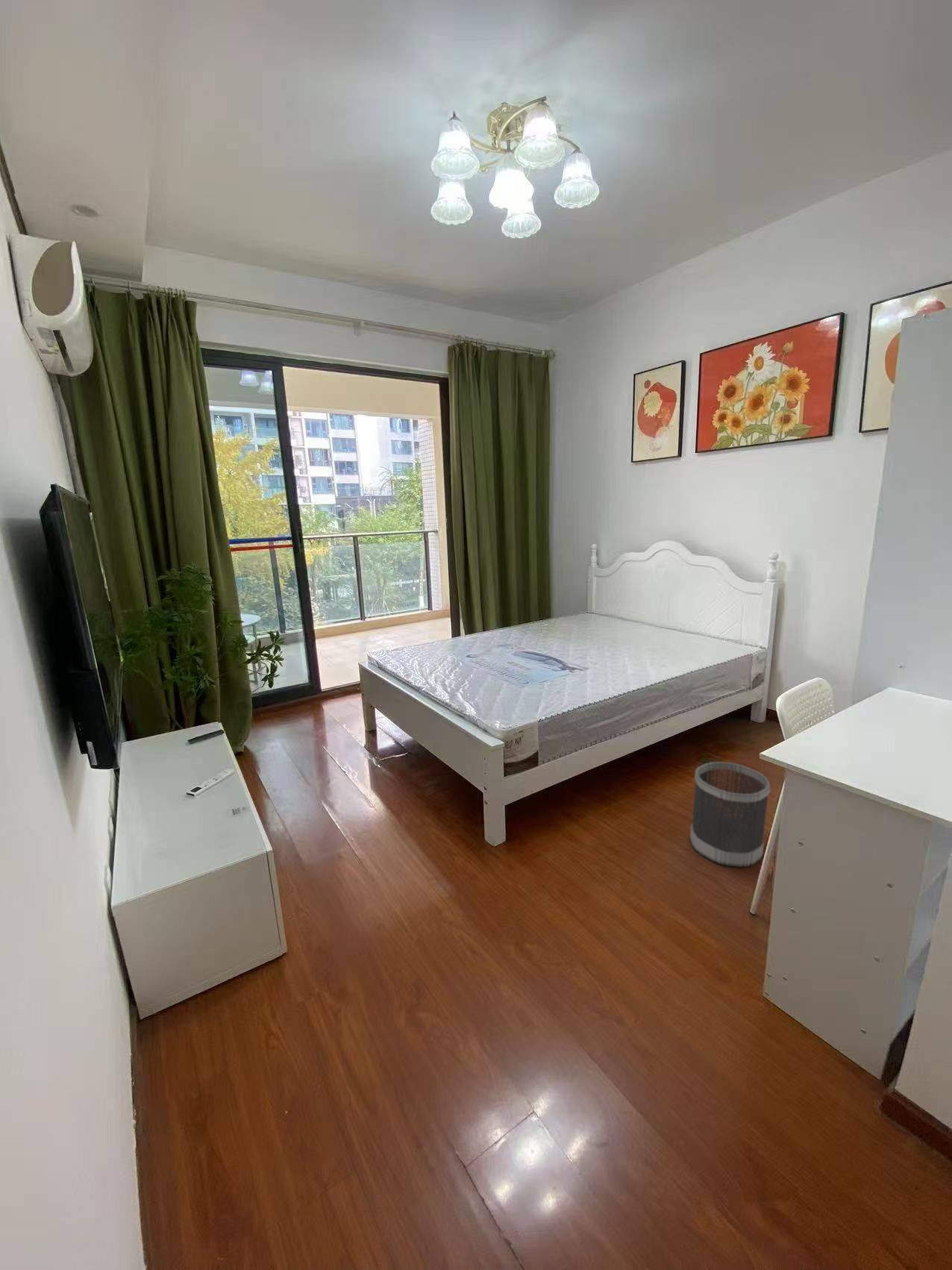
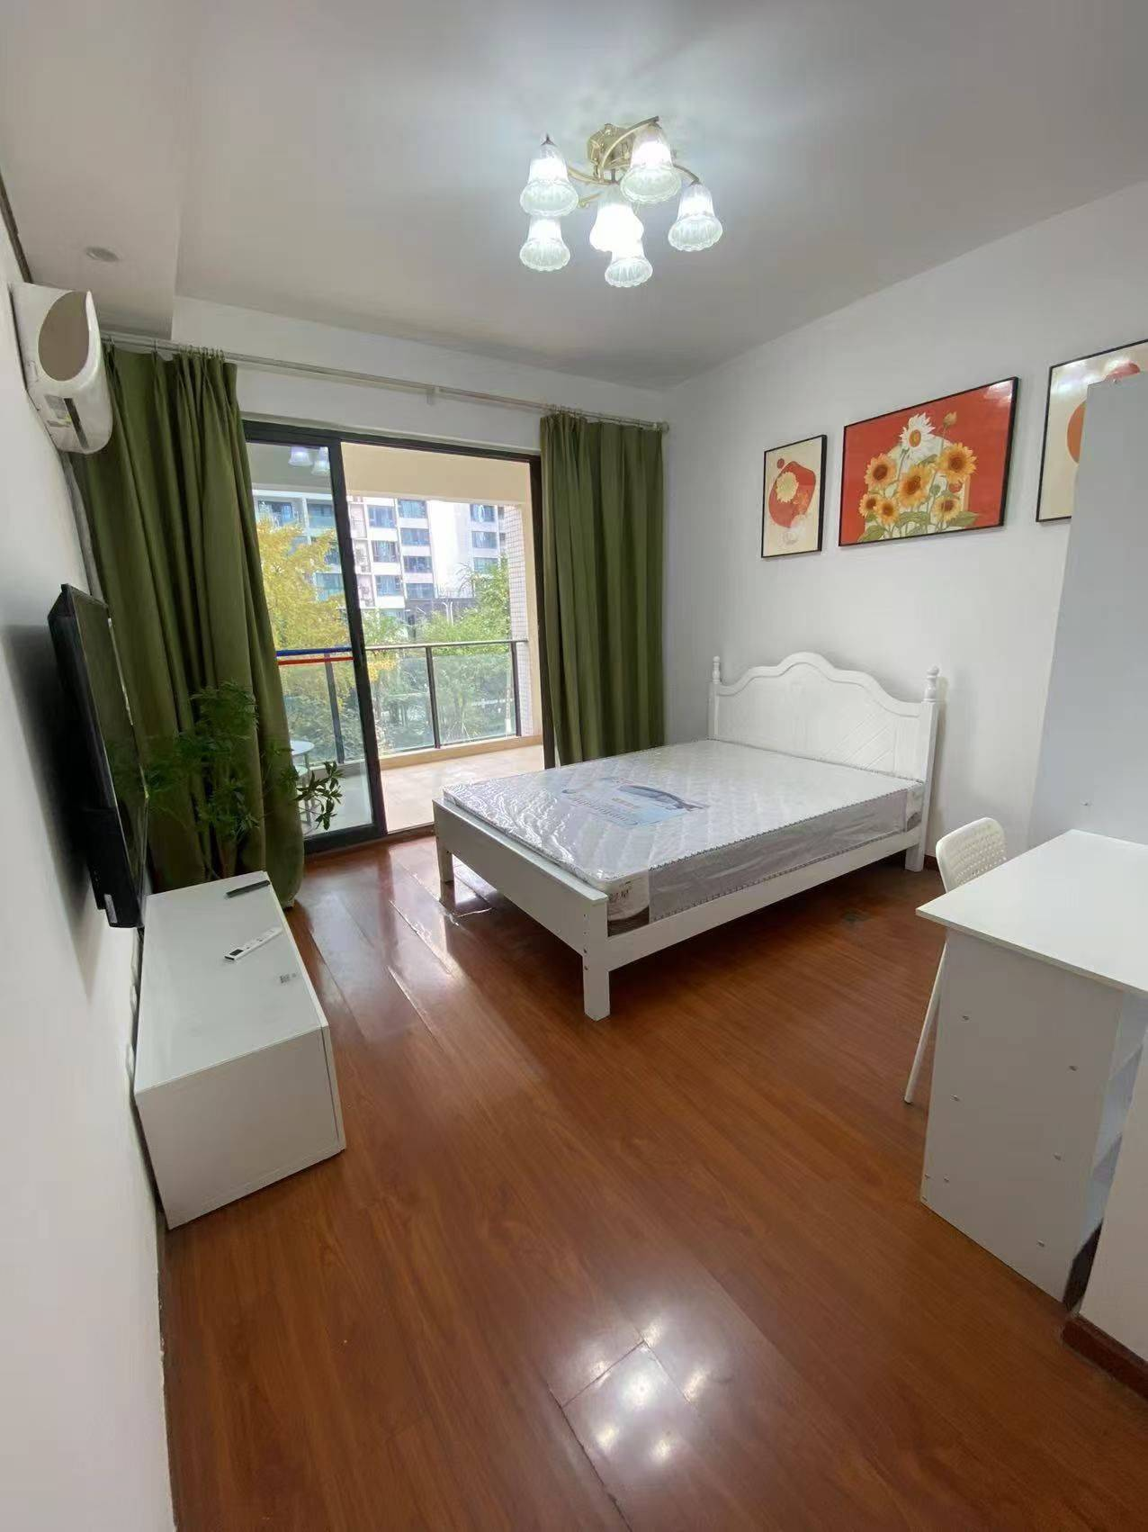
- wastebasket (728, 812)
